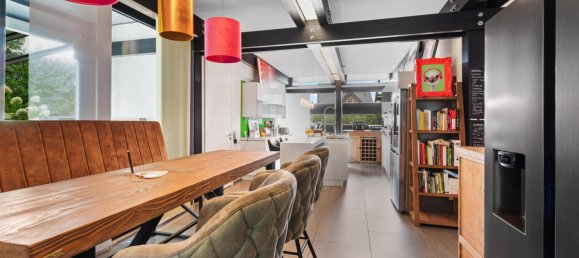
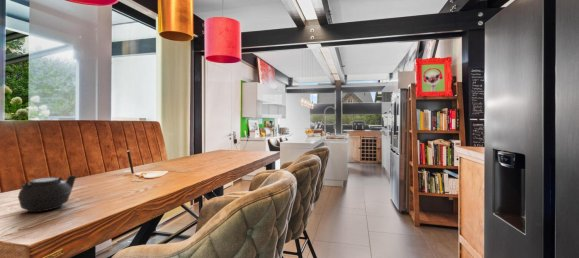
+ teapot (50, 192)
